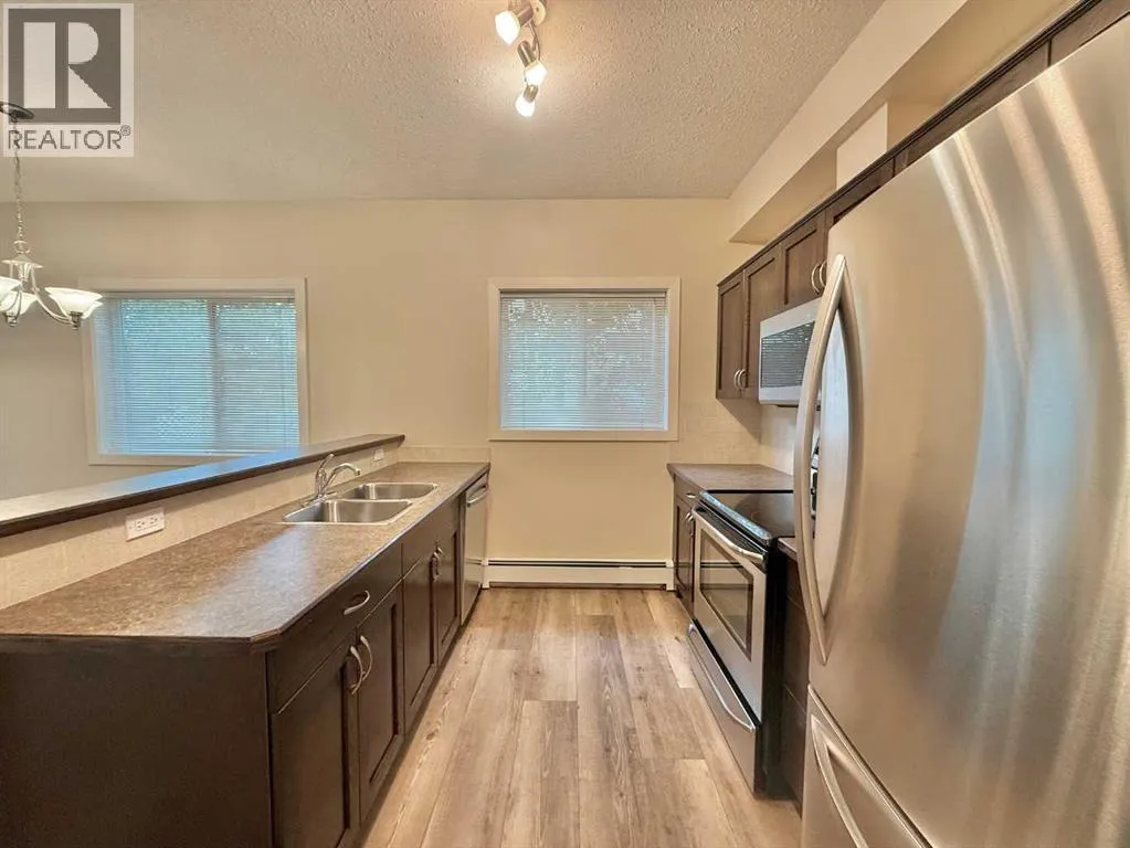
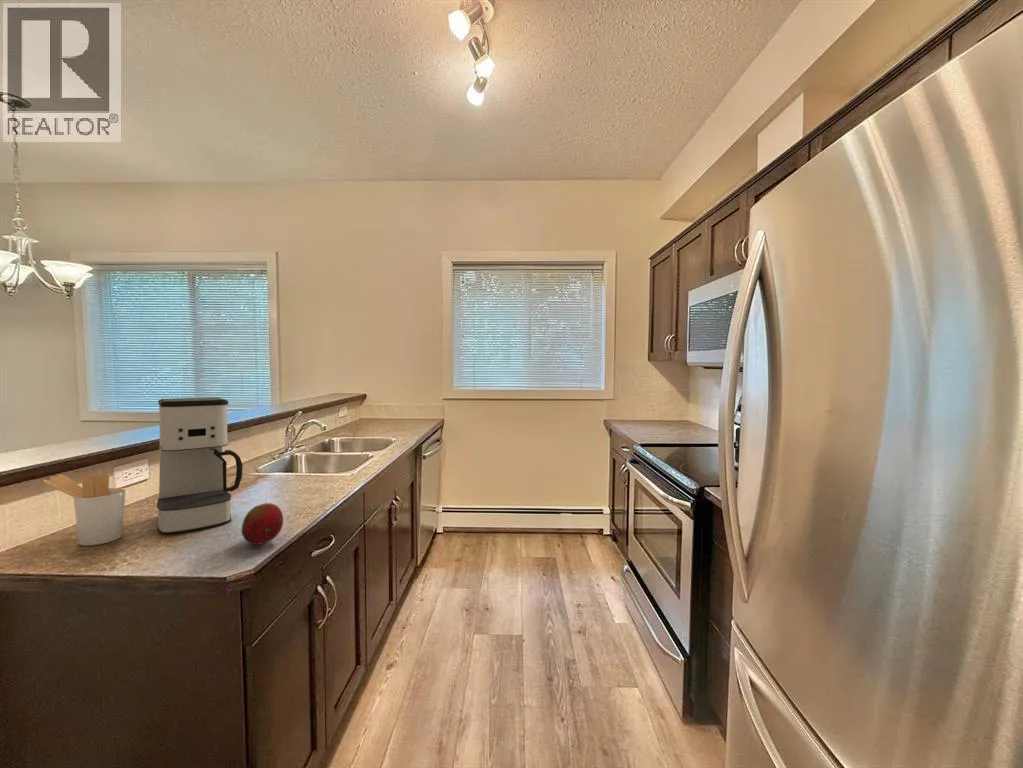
+ fruit (261, 523)
+ coffee maker (200, 459)
+ utensil holder (86, 506)
